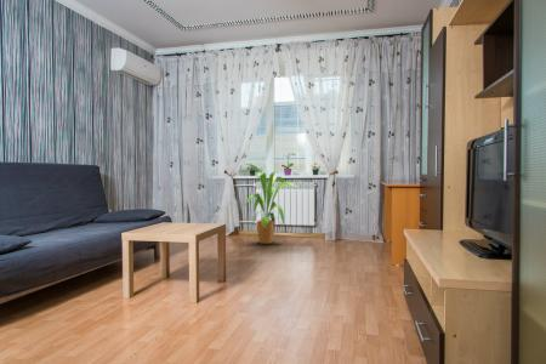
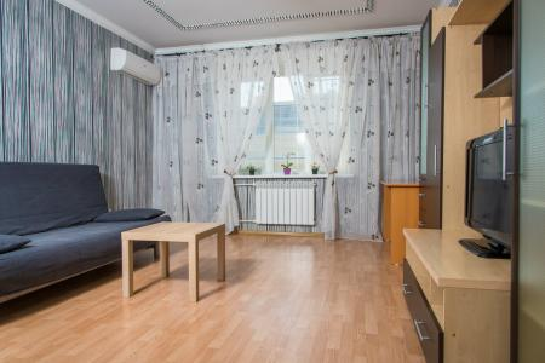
- house plant (272, 203)
